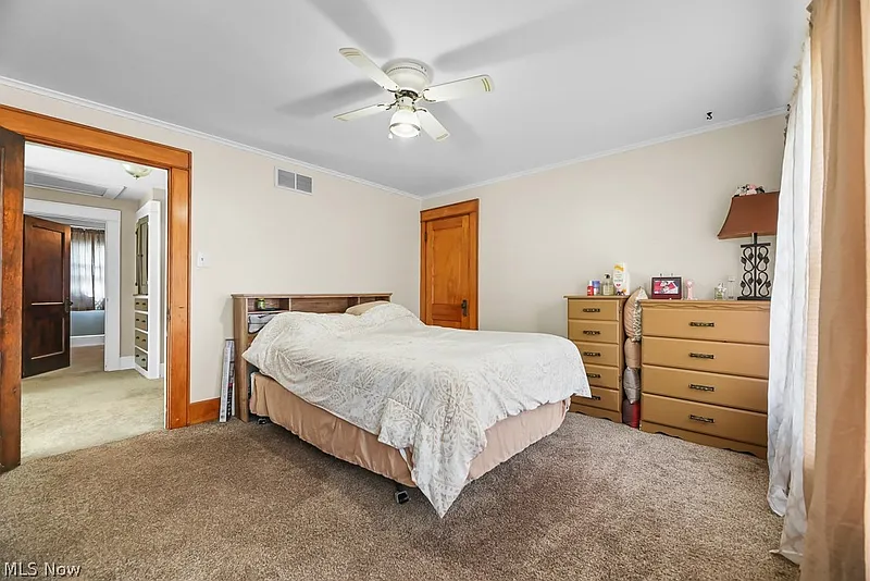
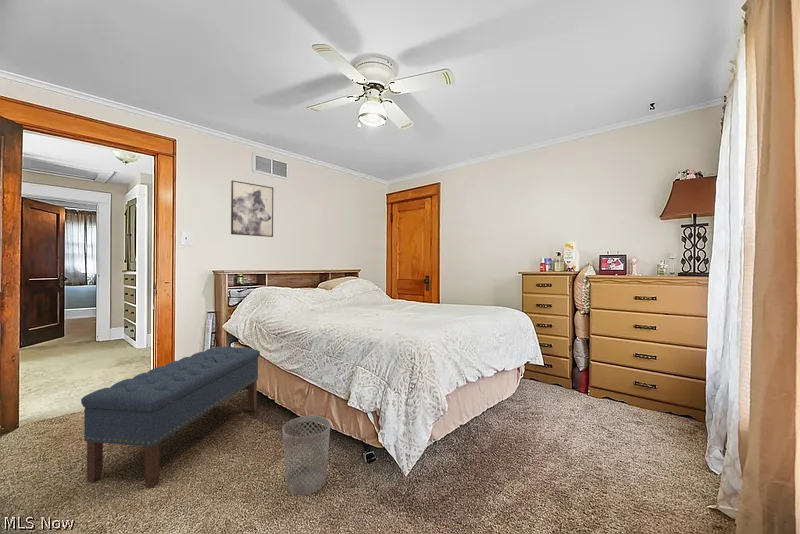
+ bench (189, 401)
+ wall art (253, 209)
+ wastebasket (306, 454)
